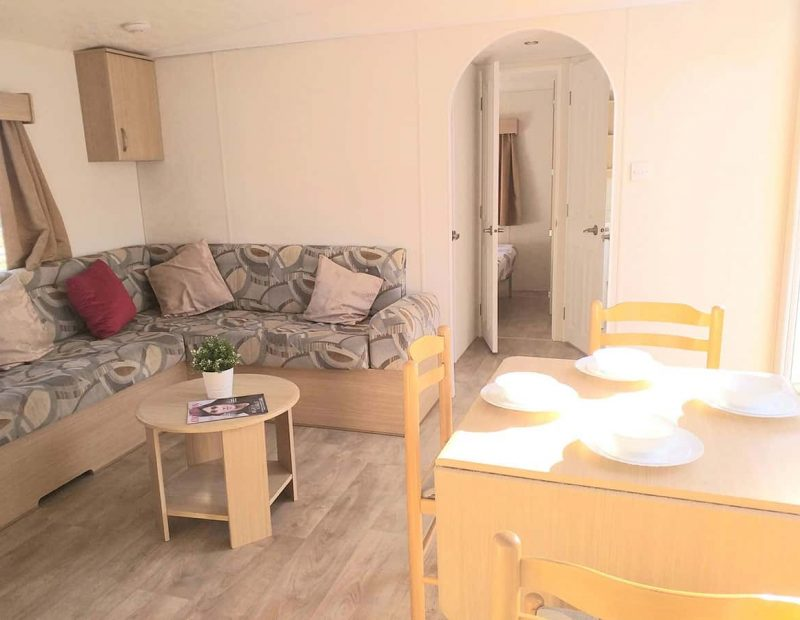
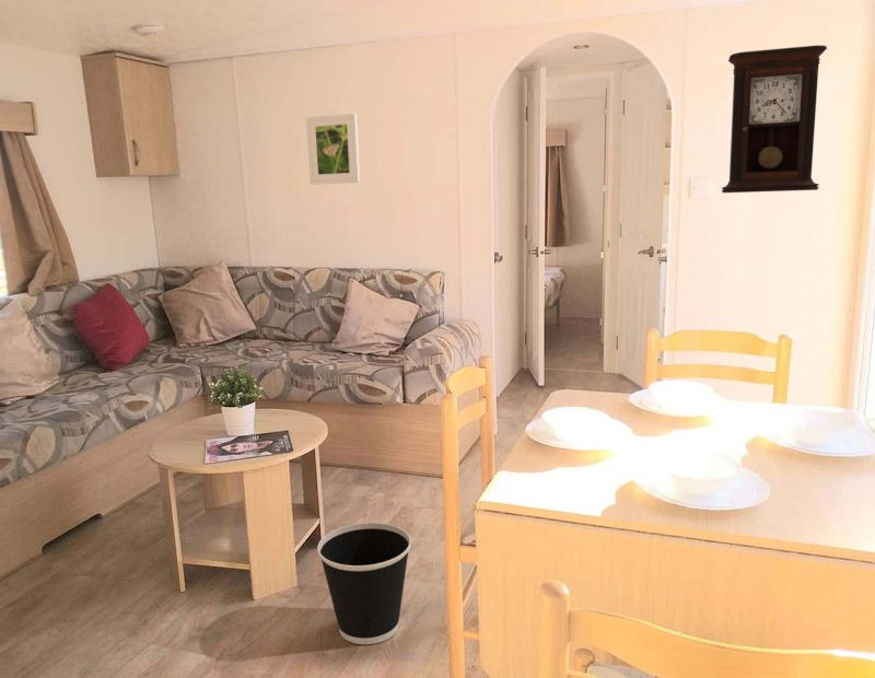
+ wastebasket (366, 585)
+ pendulum clock (772, 122)
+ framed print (332, 149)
